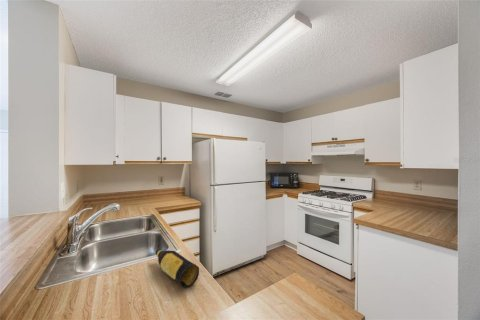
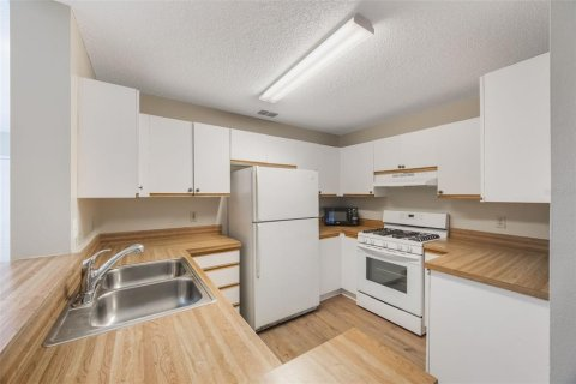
- bottle (171, 263)
